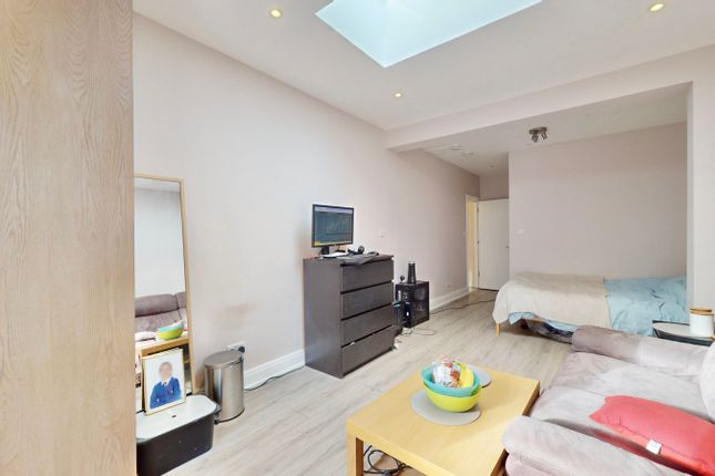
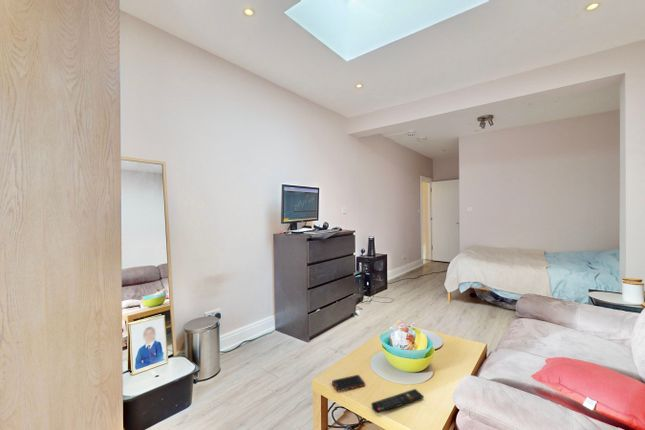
+ remote control (397, 401)
+ cell phone (348, 383)
